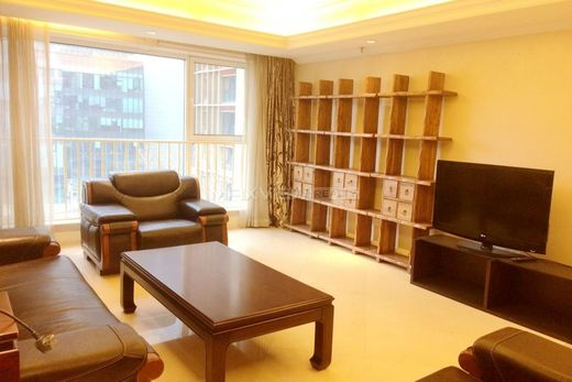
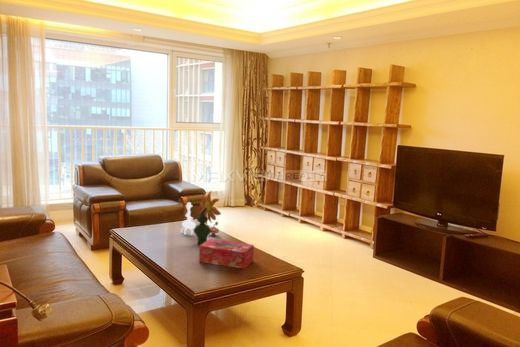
+ tissue box (226, 253)
+ plant (205, 213)
